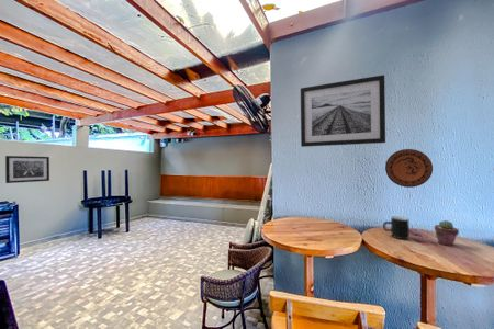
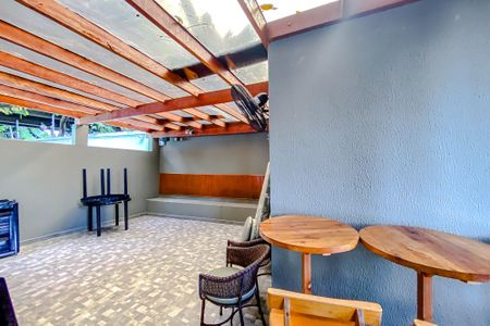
- wall art (339, 113)
- decorative plate (407, 168)
- potted succulent (446, 231)
- mug (395, 227)
- wall art (29, 169)
